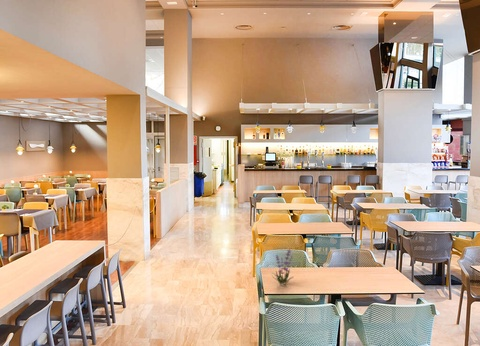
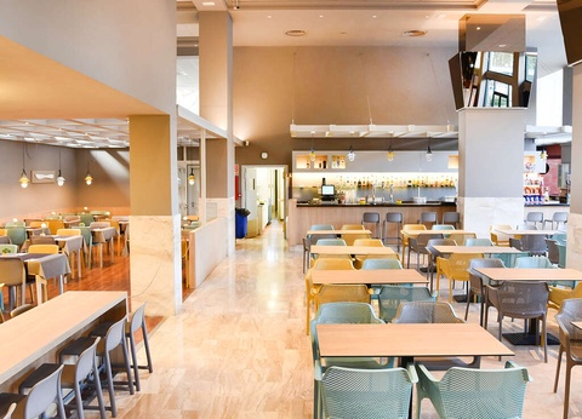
- plant (282, 265)
